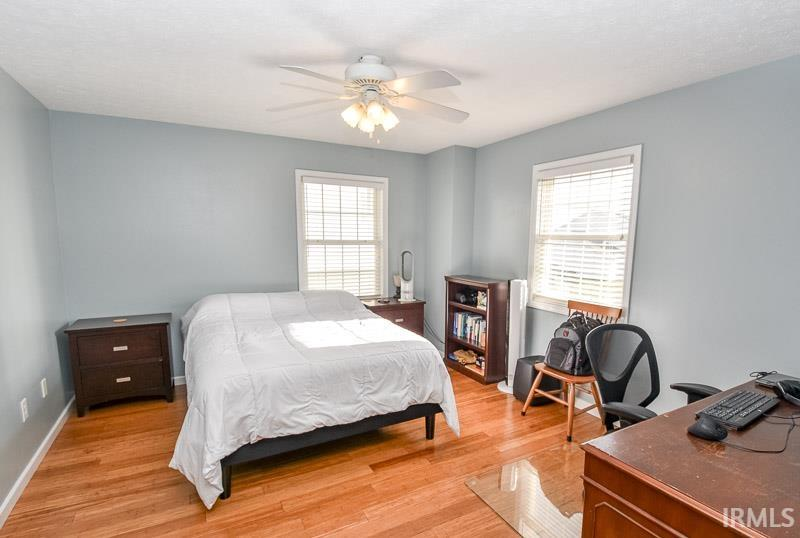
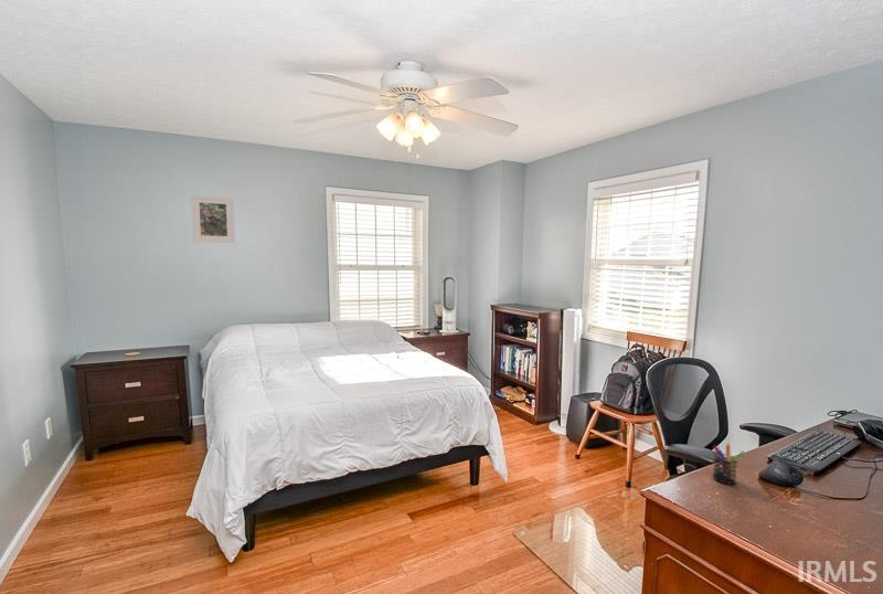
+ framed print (213, 220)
+ pen holder (727, 462)
